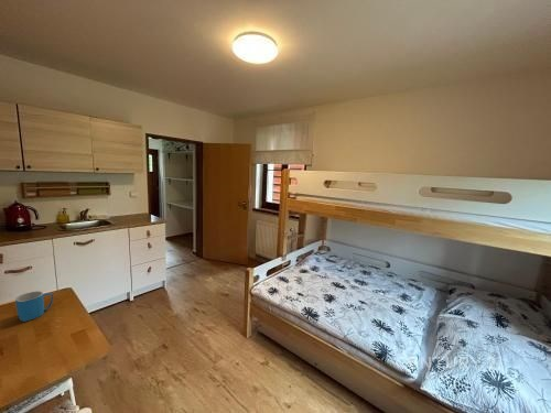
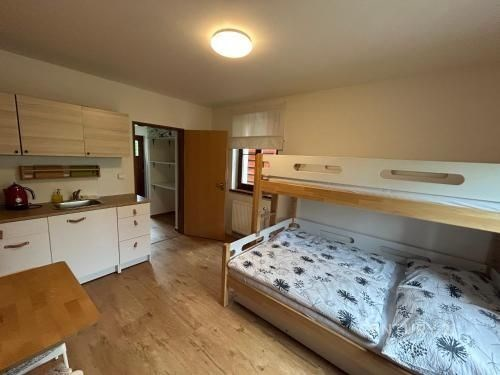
- mug (35, 304)
